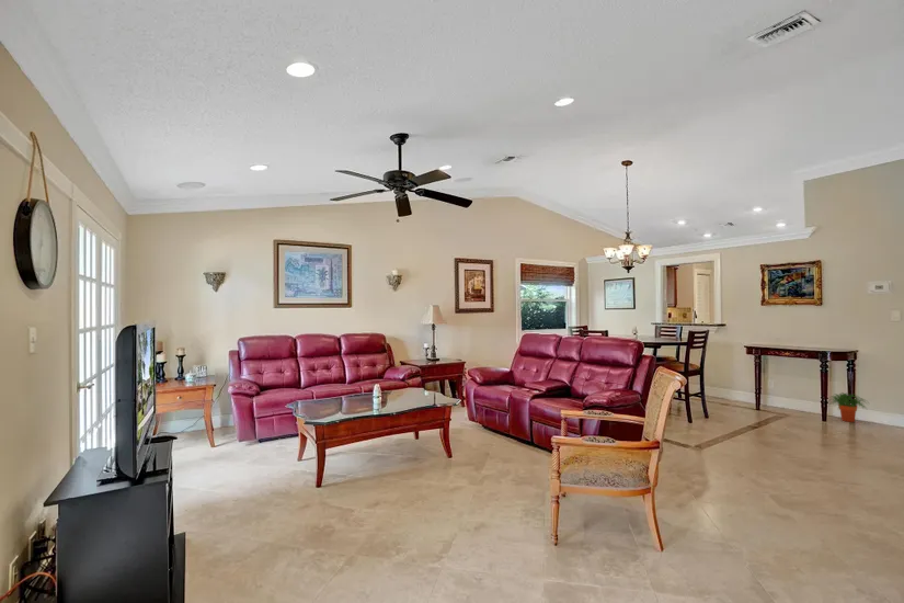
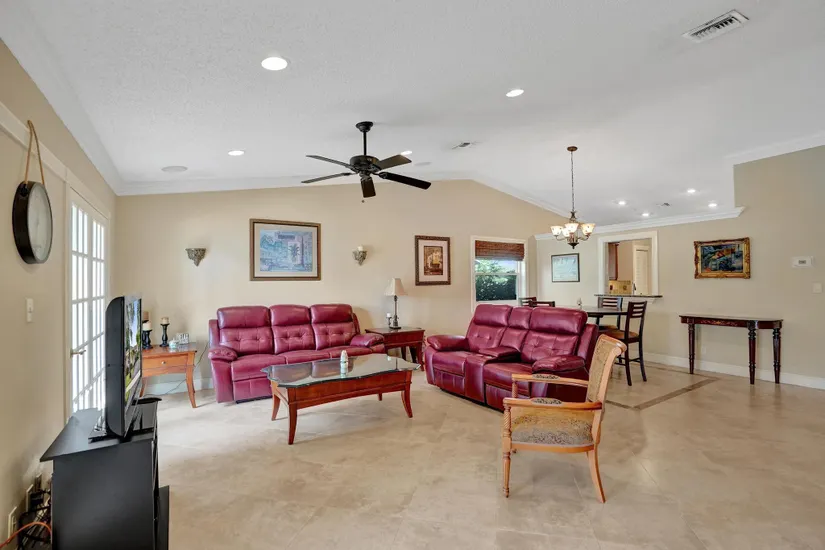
- potted plant (847, 407)
